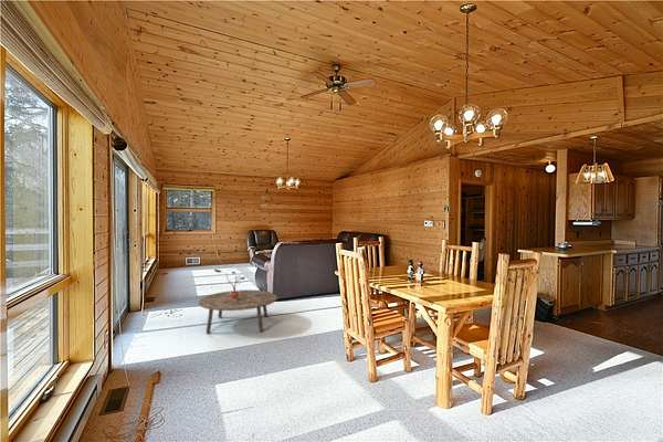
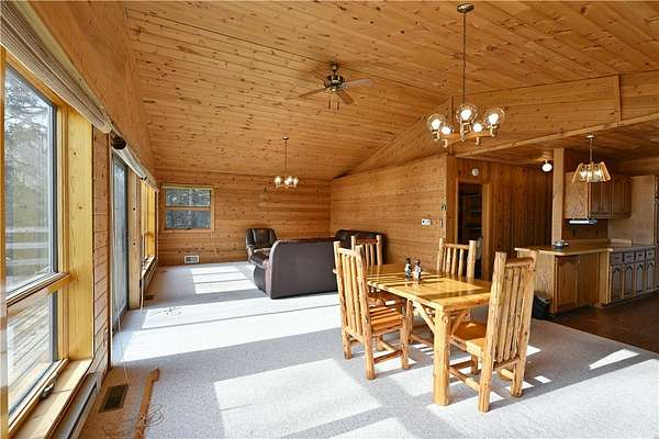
- coffee table (239, 309)
- potted plant (231, 283)
